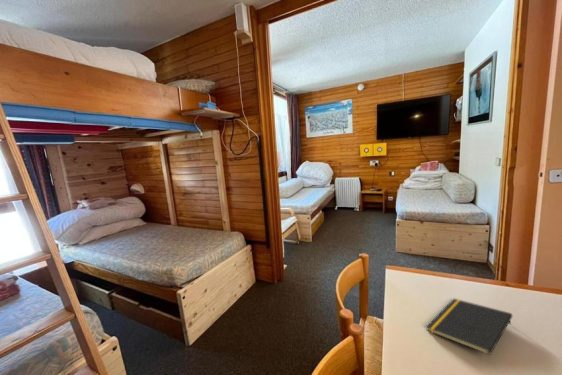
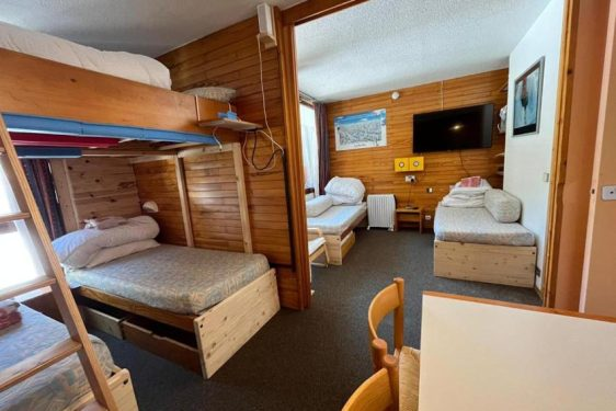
- notepad (468, 322)
